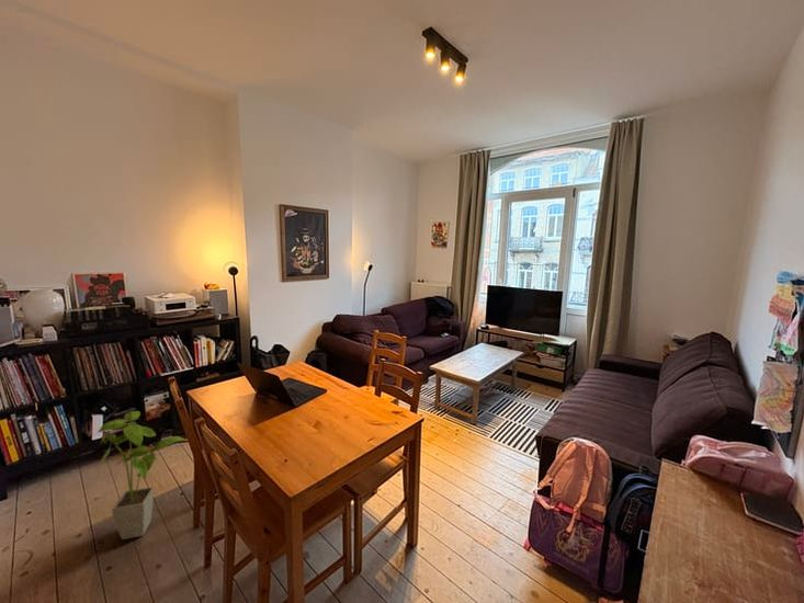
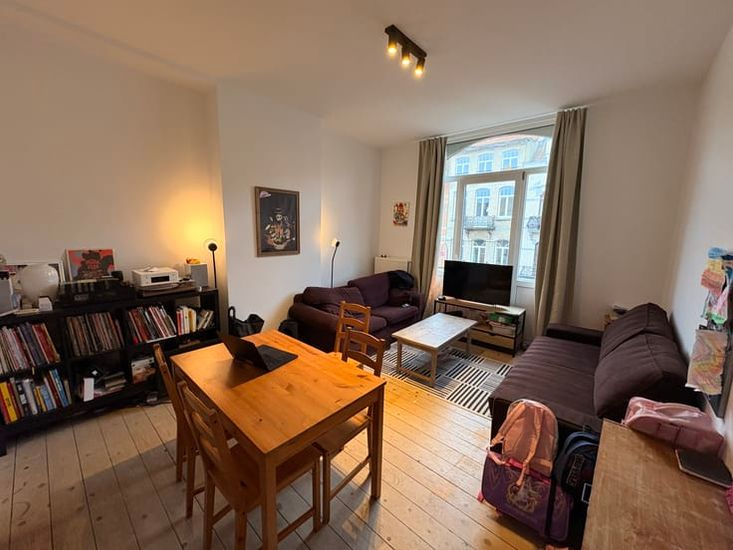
- house plant (140, 474)
